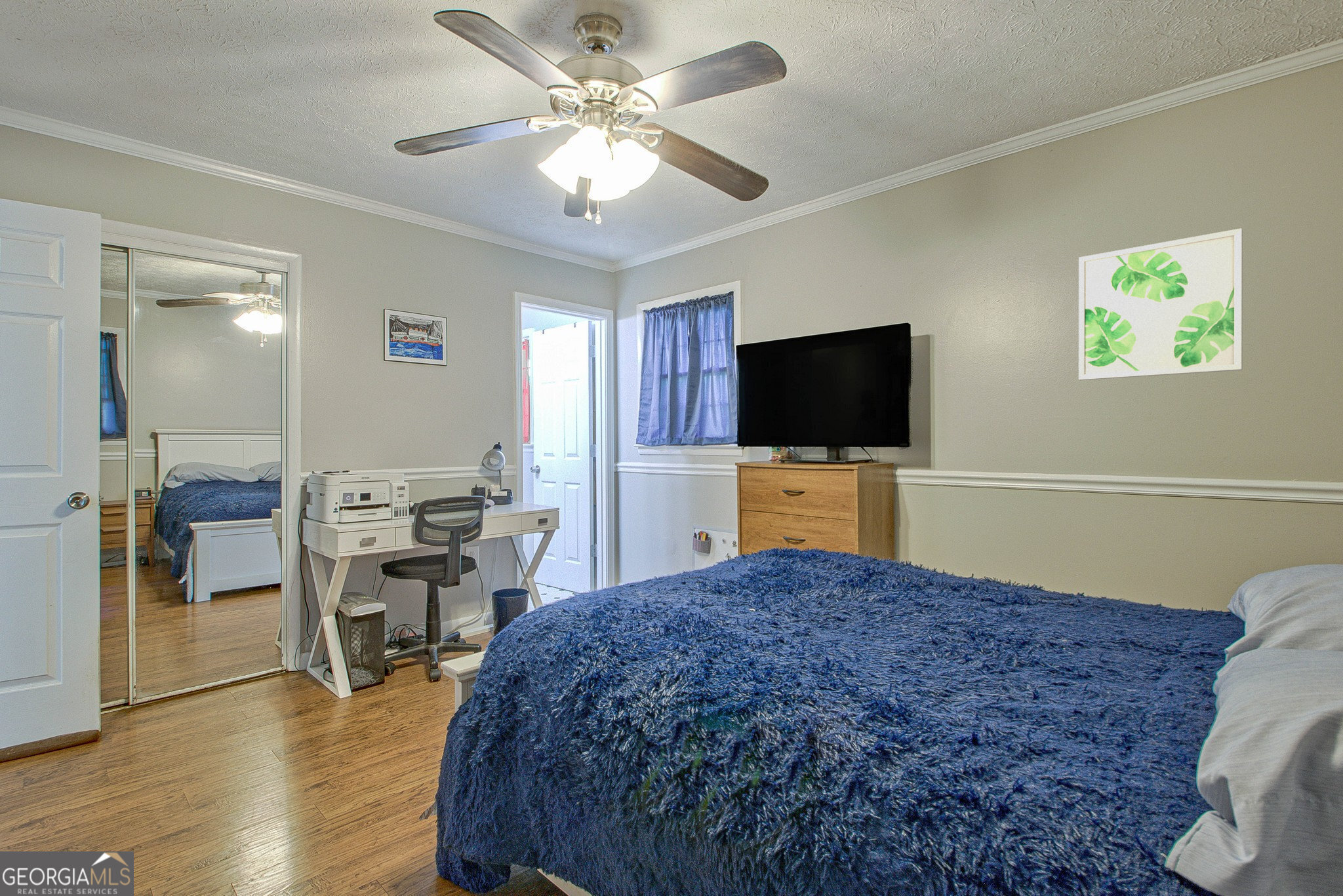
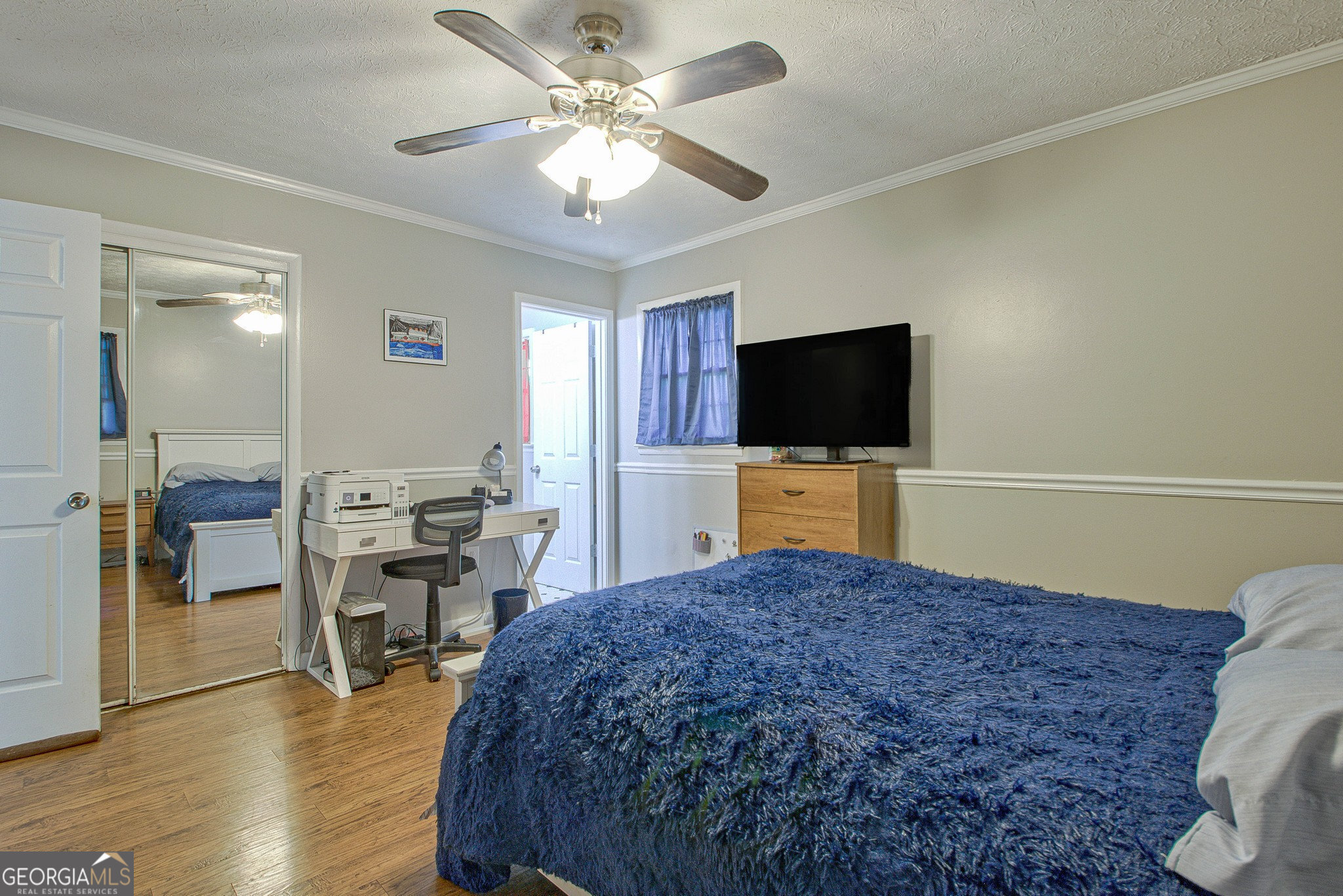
- wall art (1155, 310)
